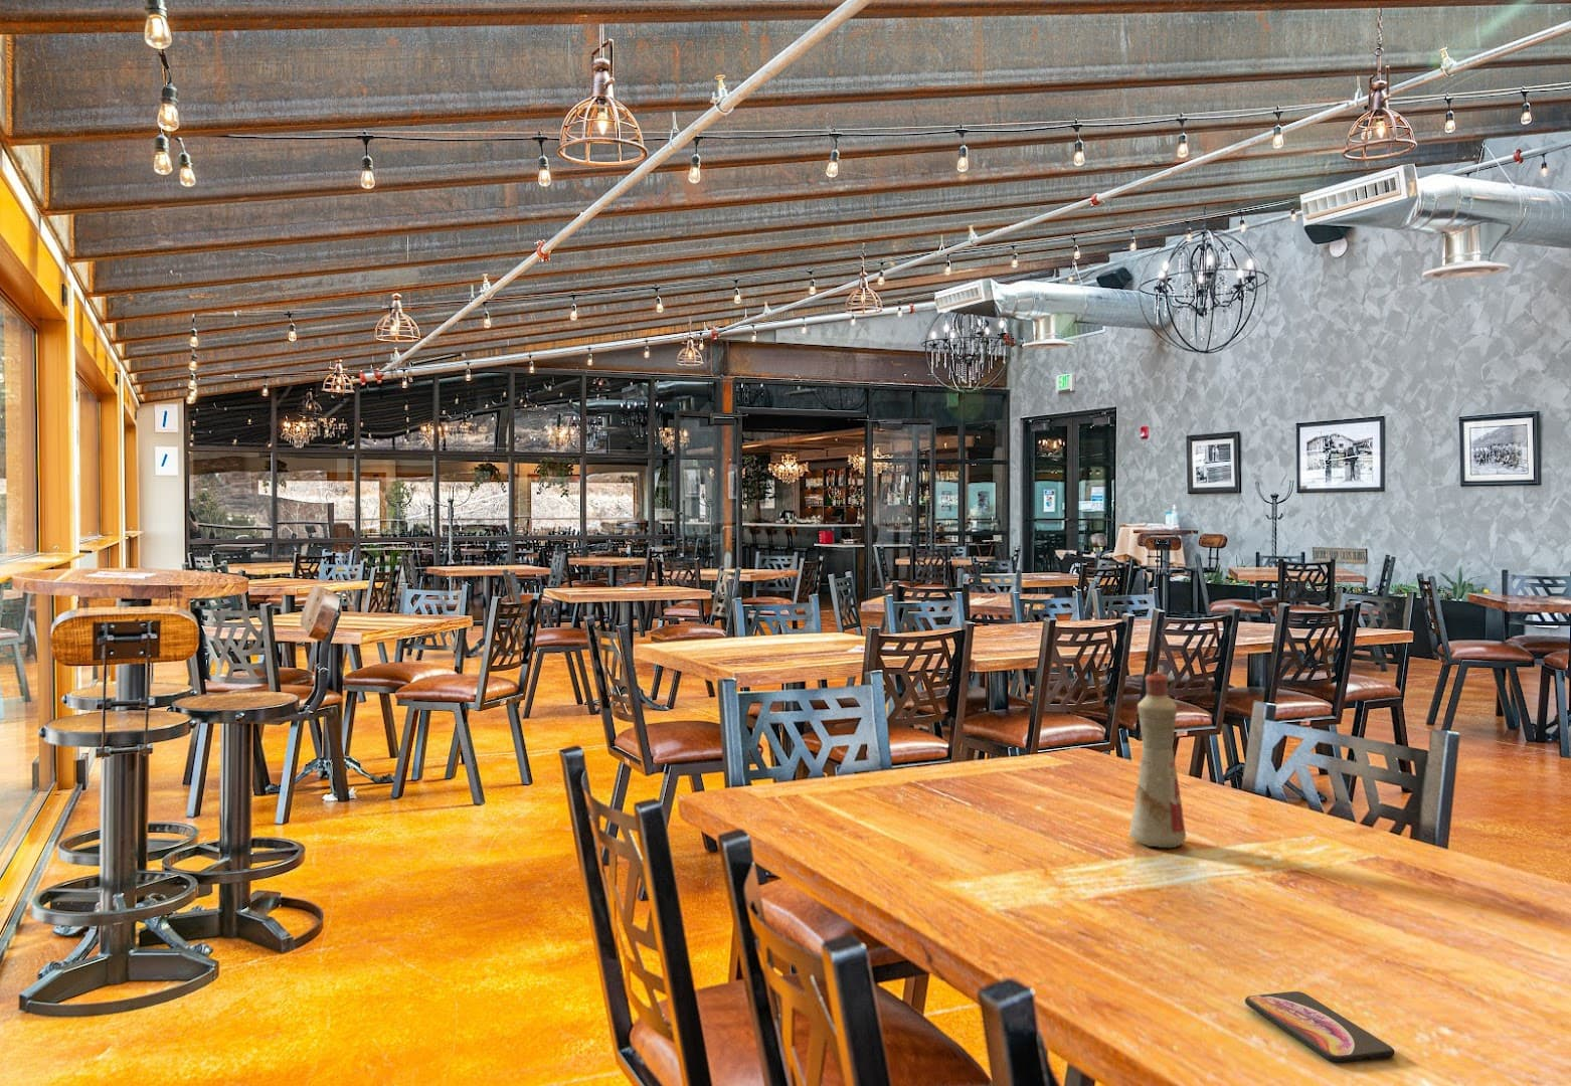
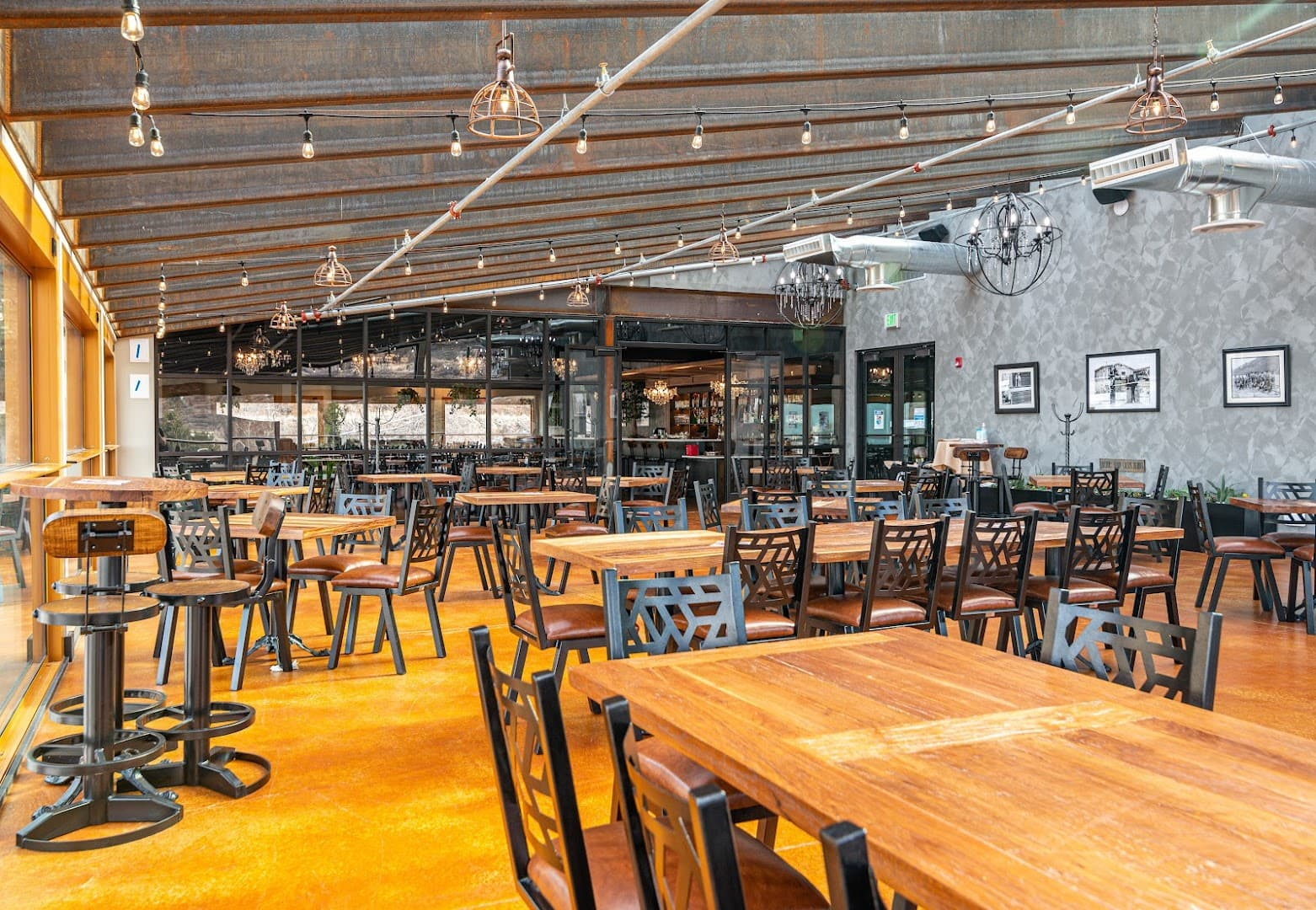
- smartphone (1316, 1025)
- bottle (1157, 757)
